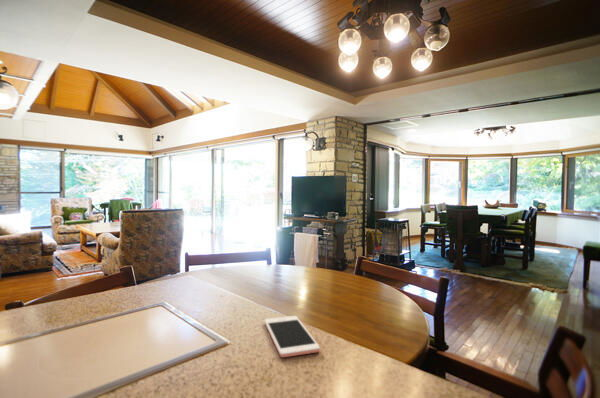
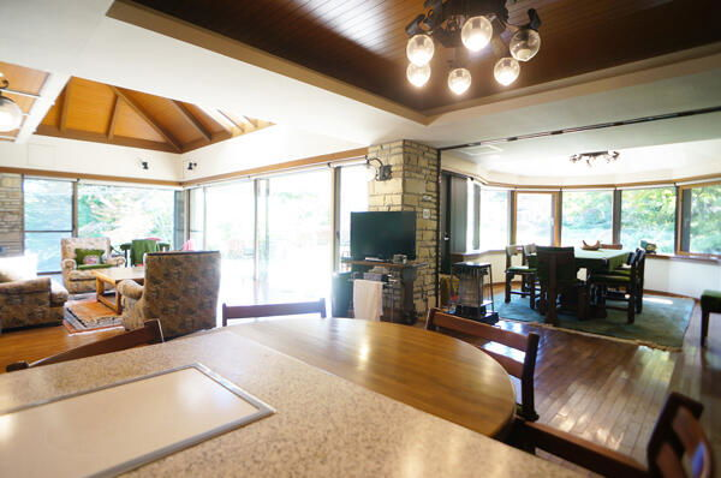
- cell phone (289, 333)
